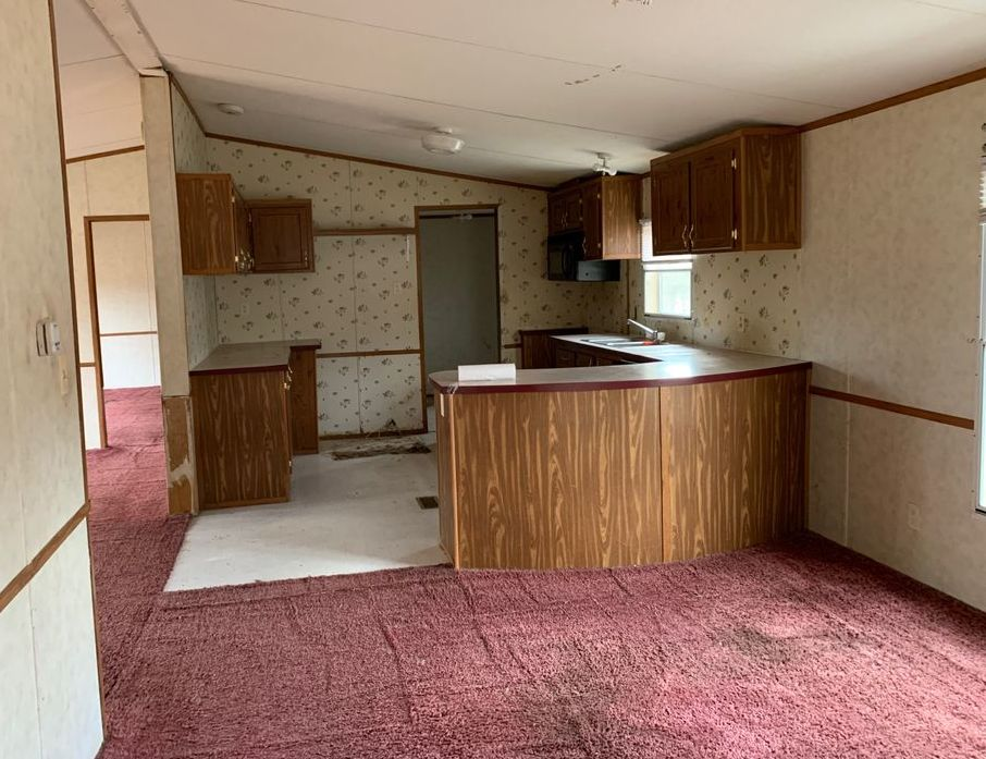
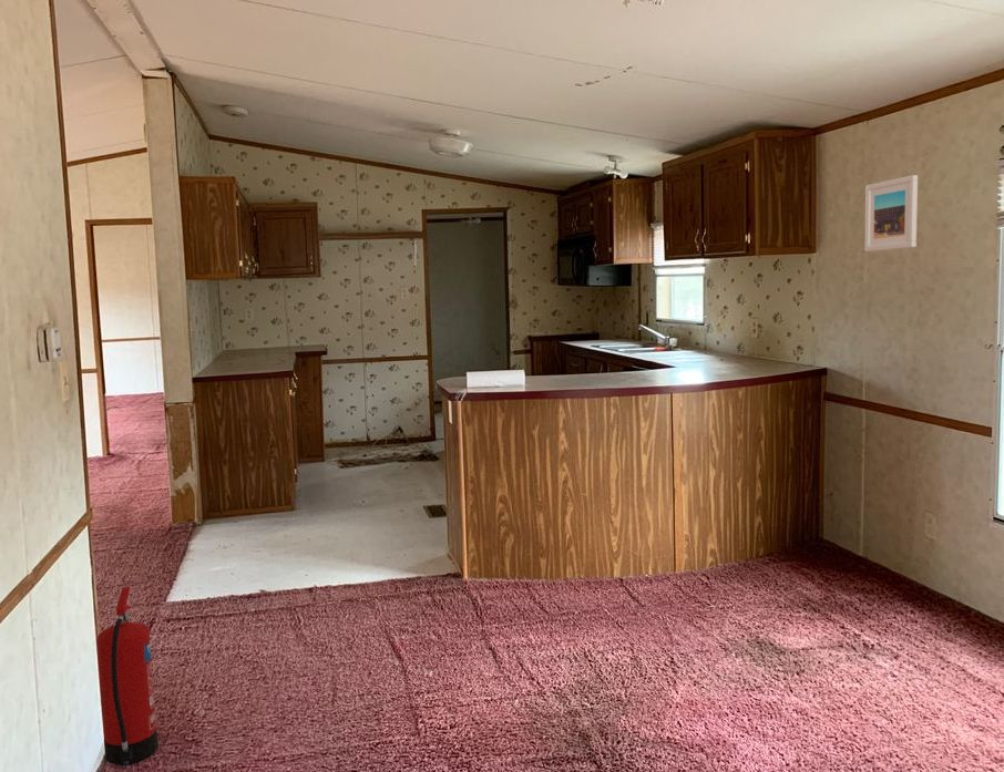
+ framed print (890, 215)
+ fire extinguisher (124, 679)
